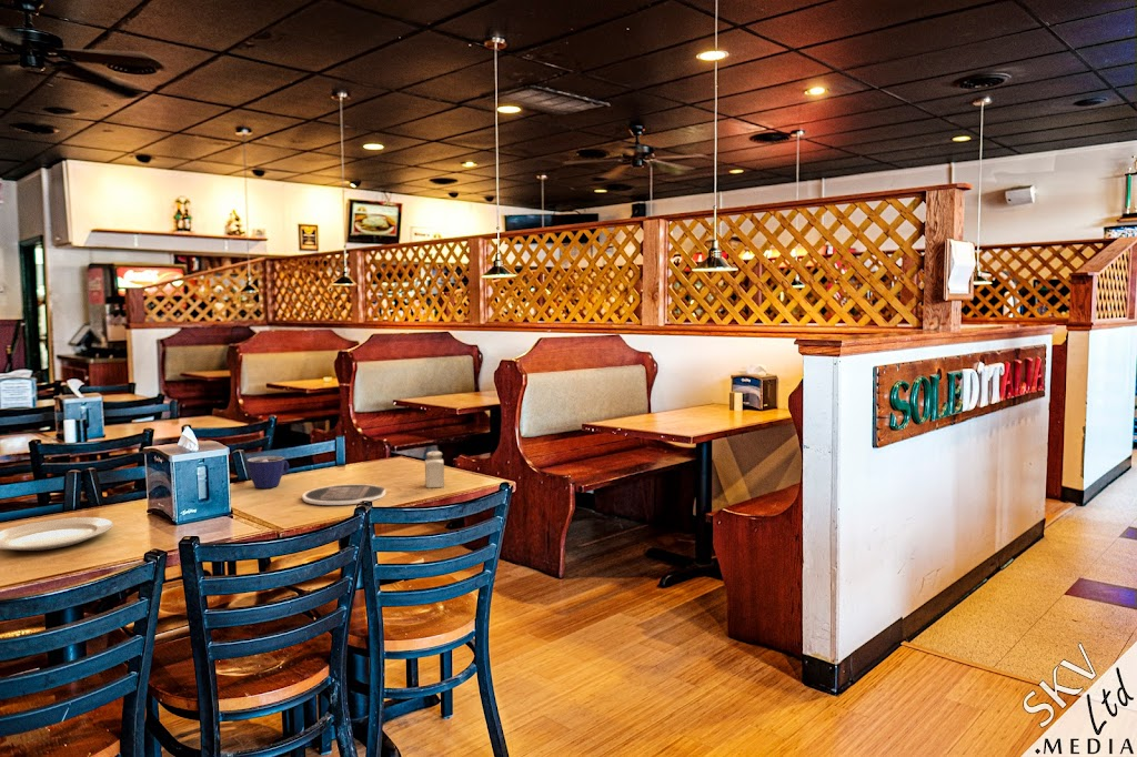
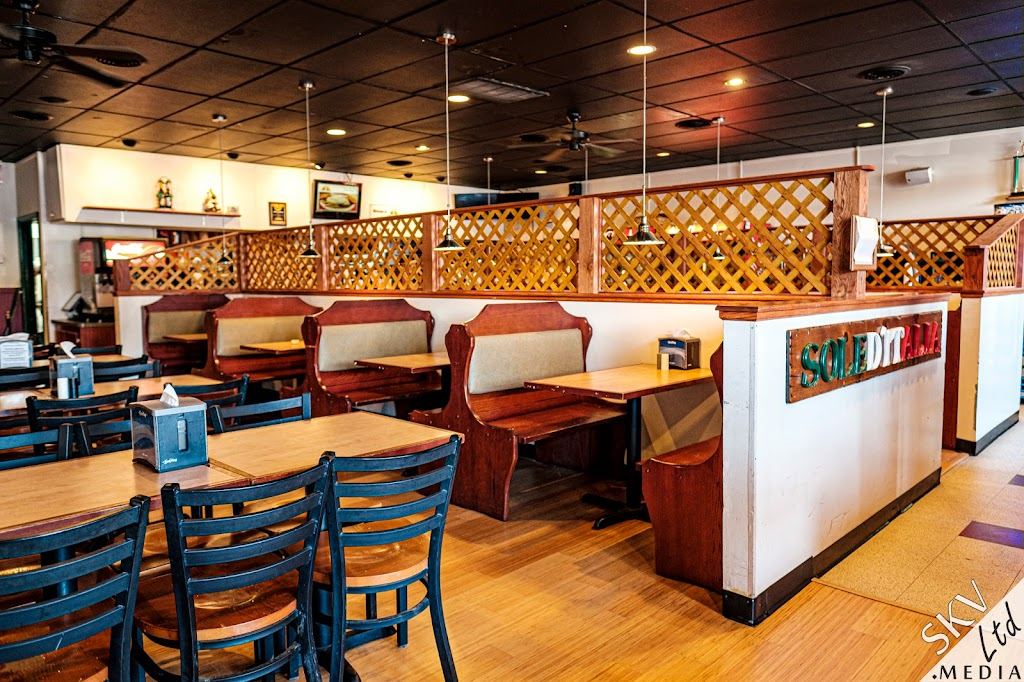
- cup (271, 471)
- salt shaker (434, 468)
- plate (344, 494)
- chinaware (51, 535)
